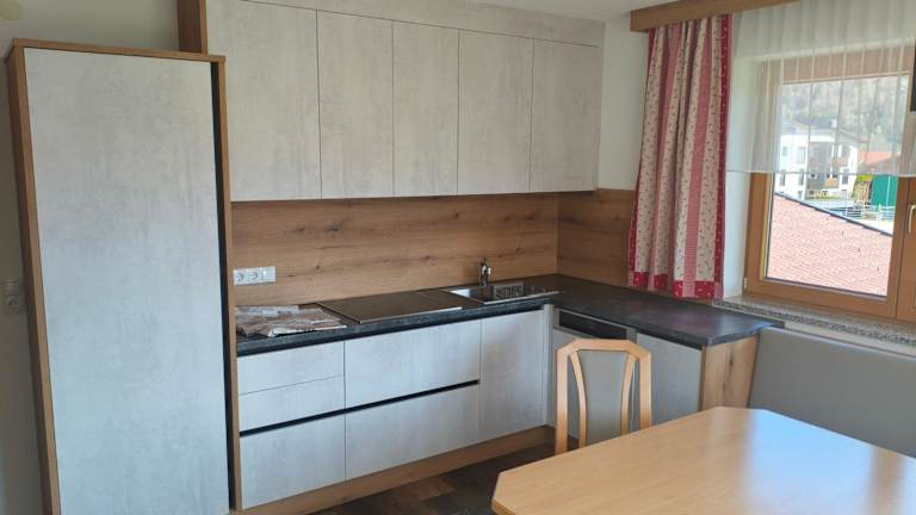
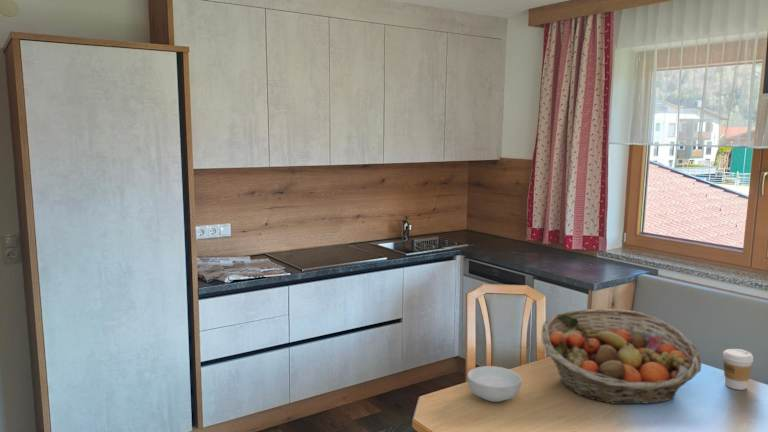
+ coffee cup (736, 368)
+ cereal bowl (493, 386)
+ fruit basket (617, 354)
